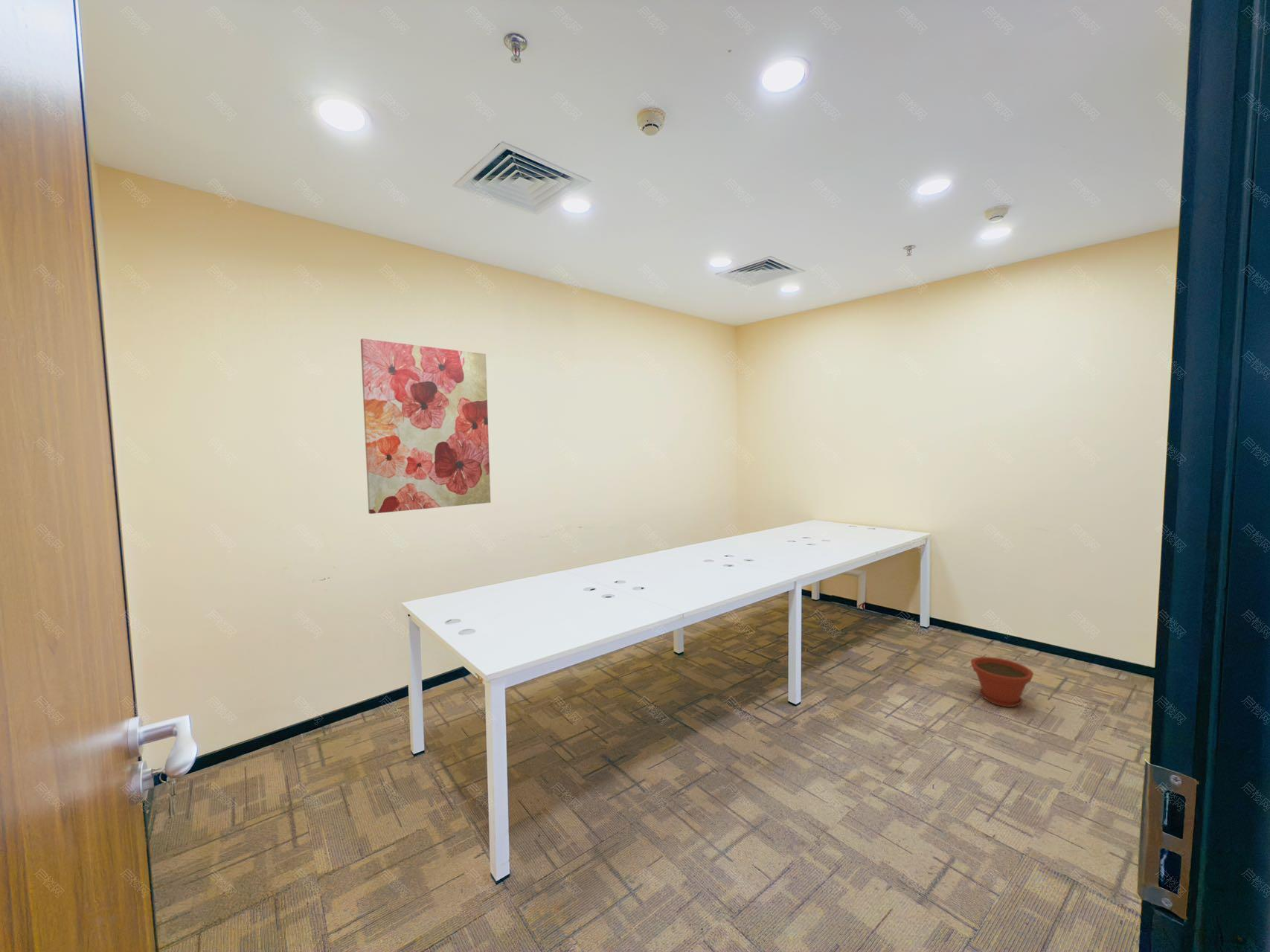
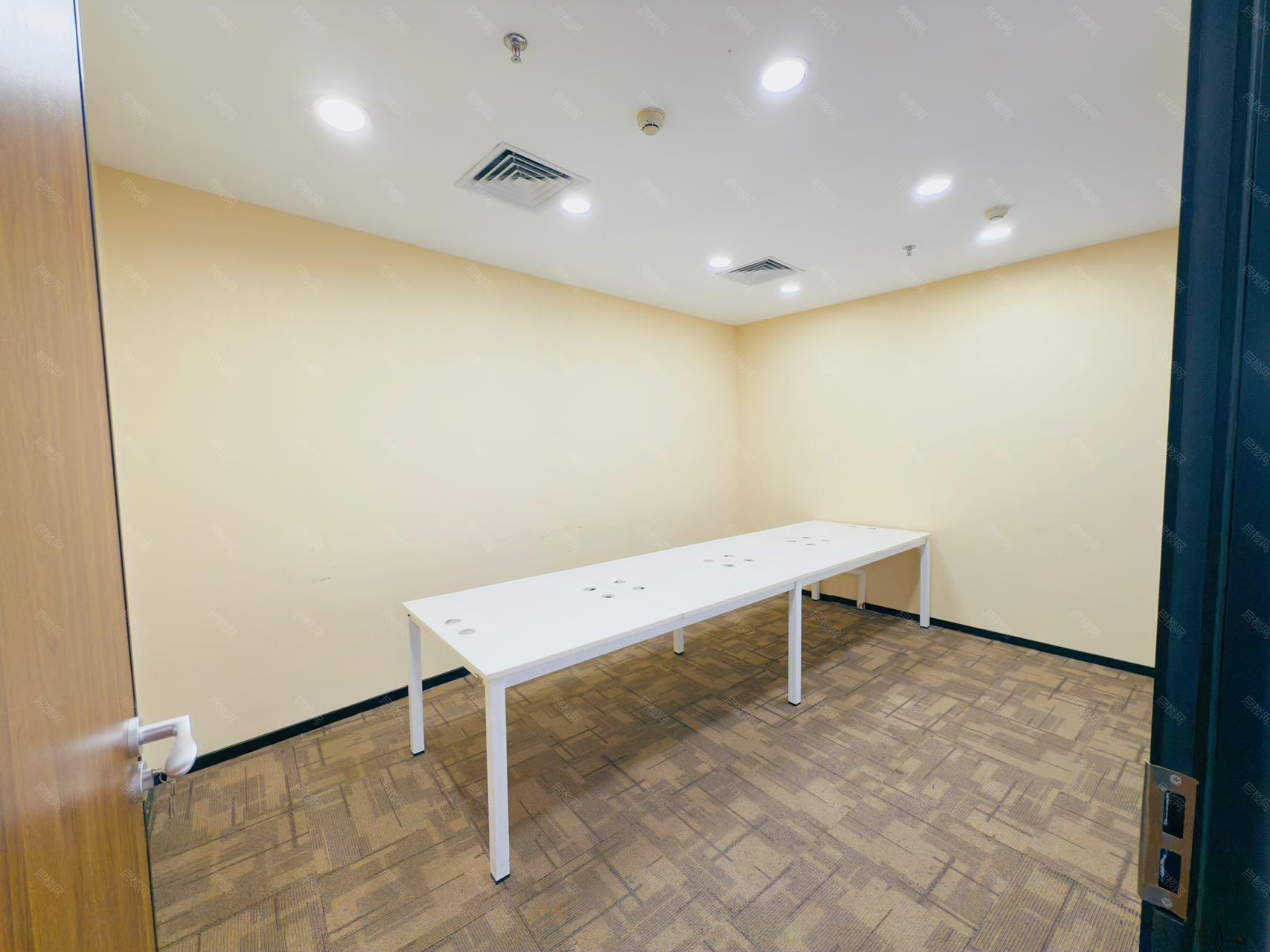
- wall art (431, 428)
- plant pot (1001, 684)
